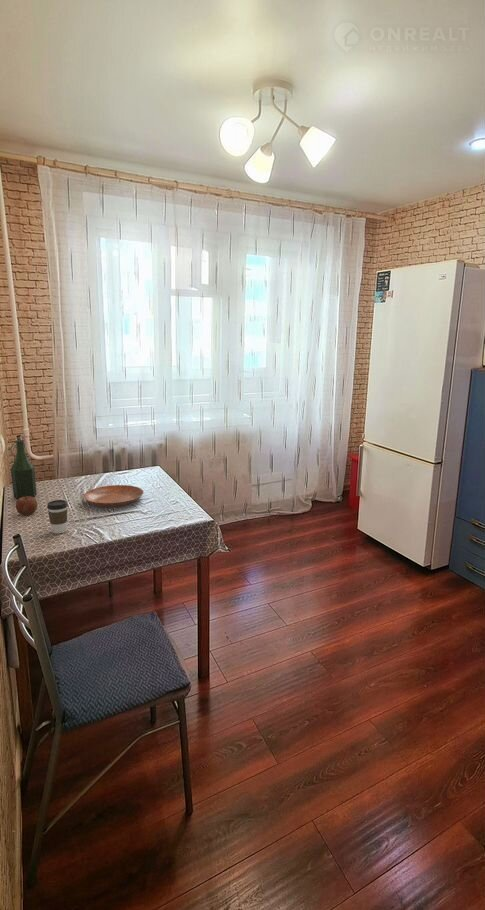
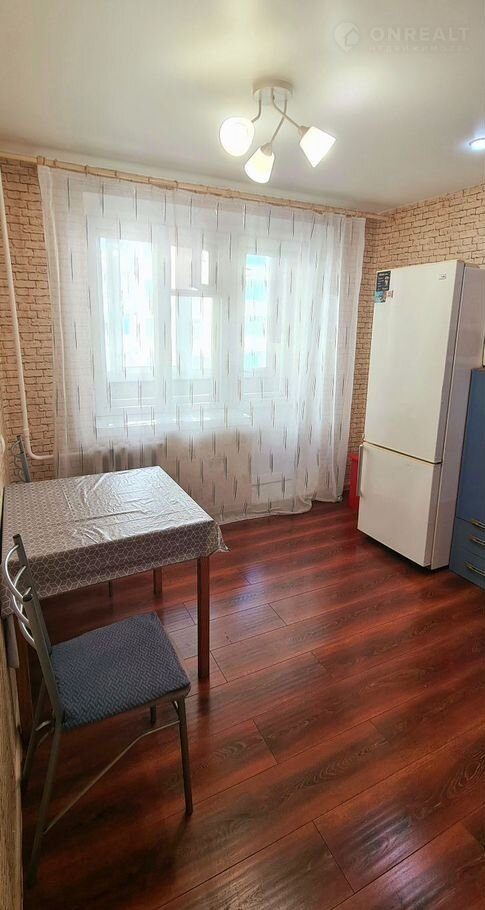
- bowl (114, 496)
- apple (26, 504)
- coffee cup (58, 516)
- bottle (22, 469)
